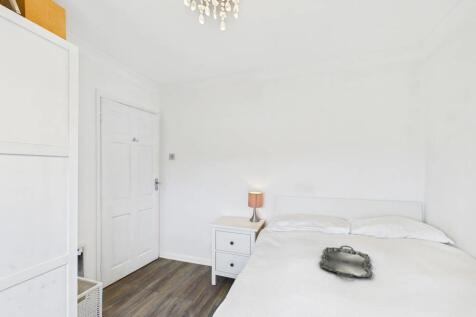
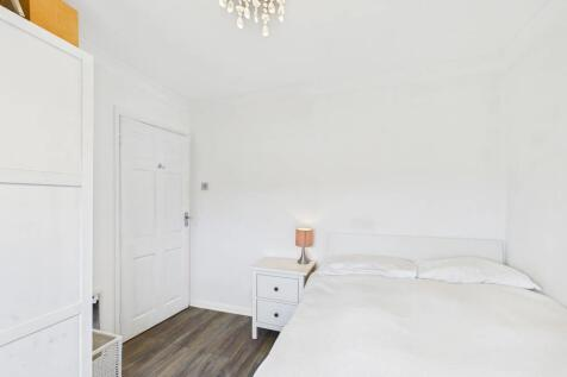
- serving tray (345, 260)
